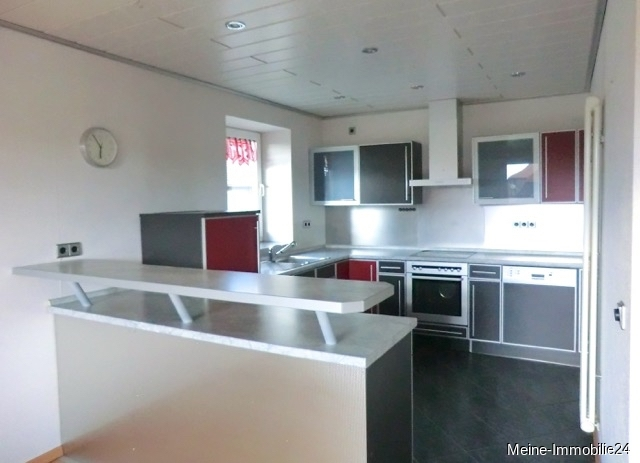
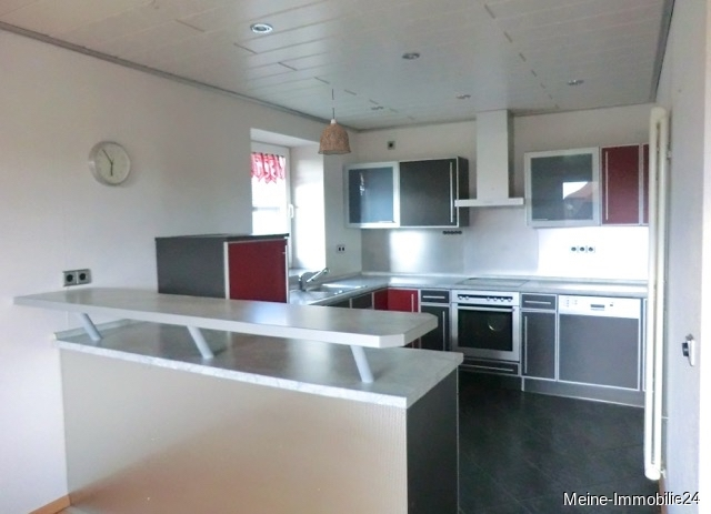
+ pendant lamp (333, 121)
